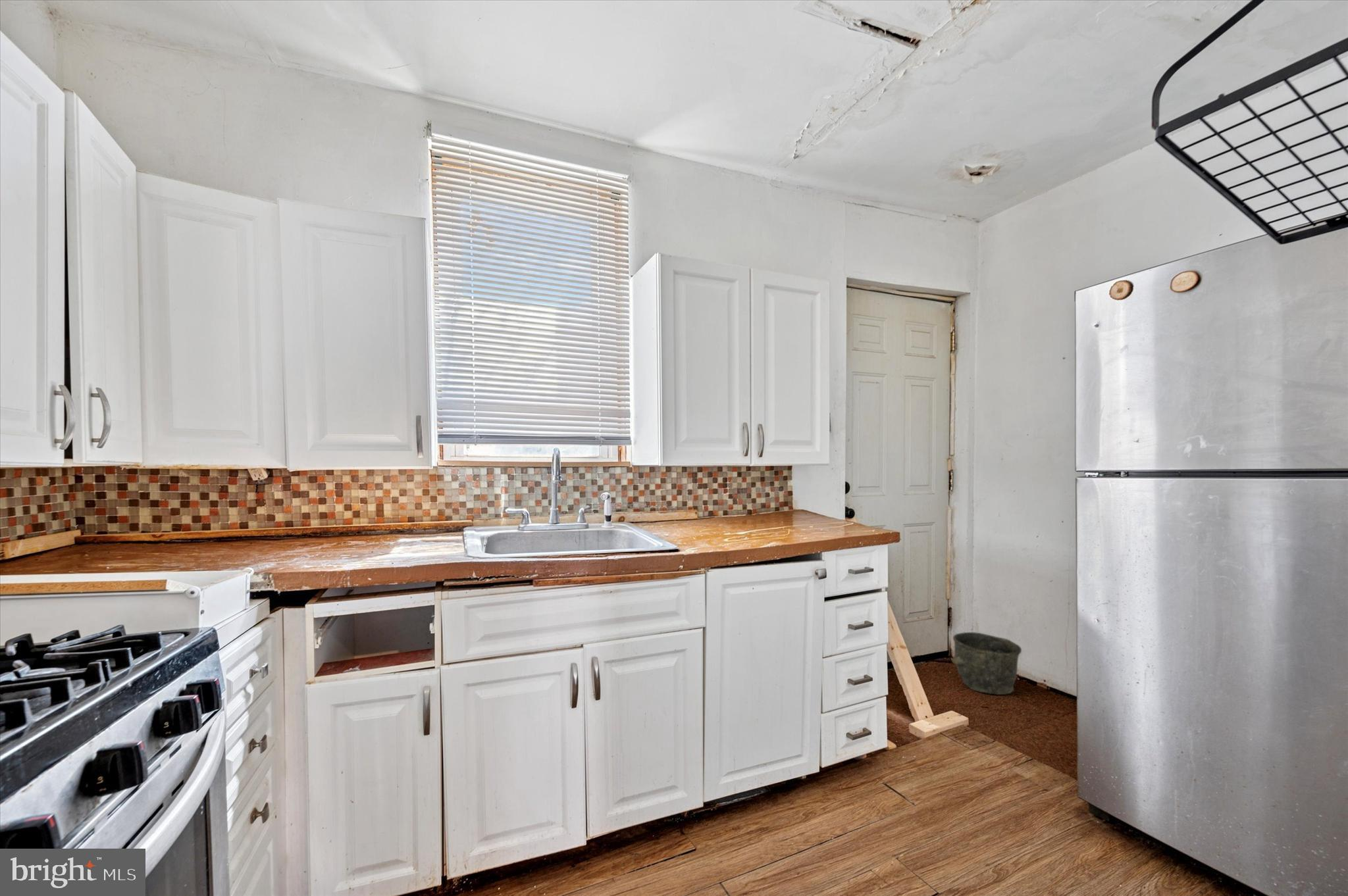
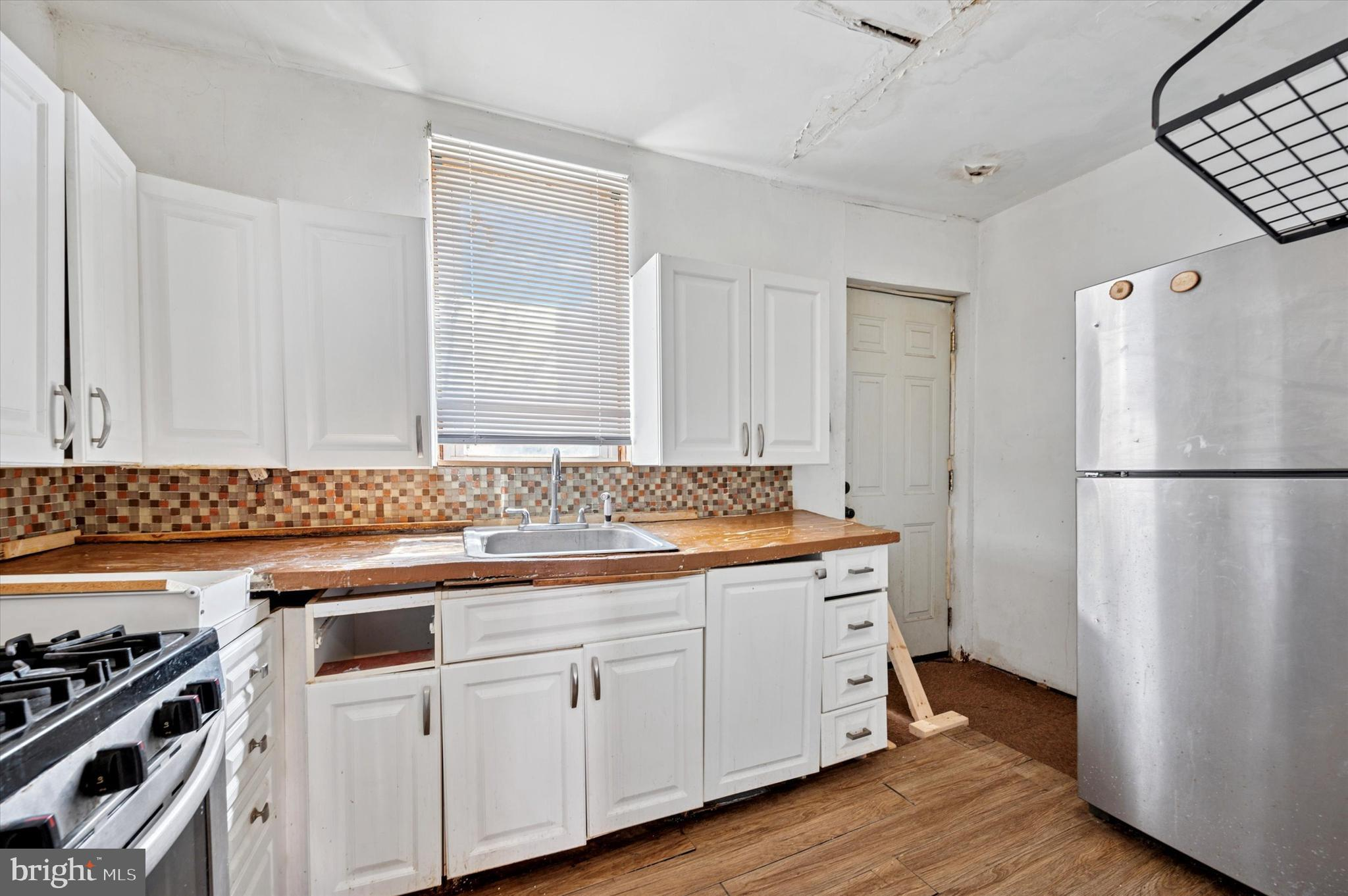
- bucket (985, 663)
